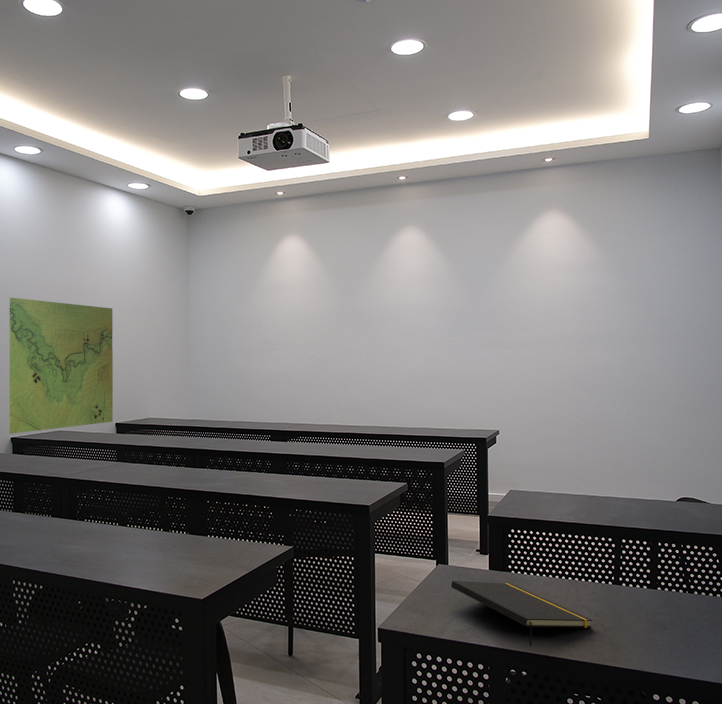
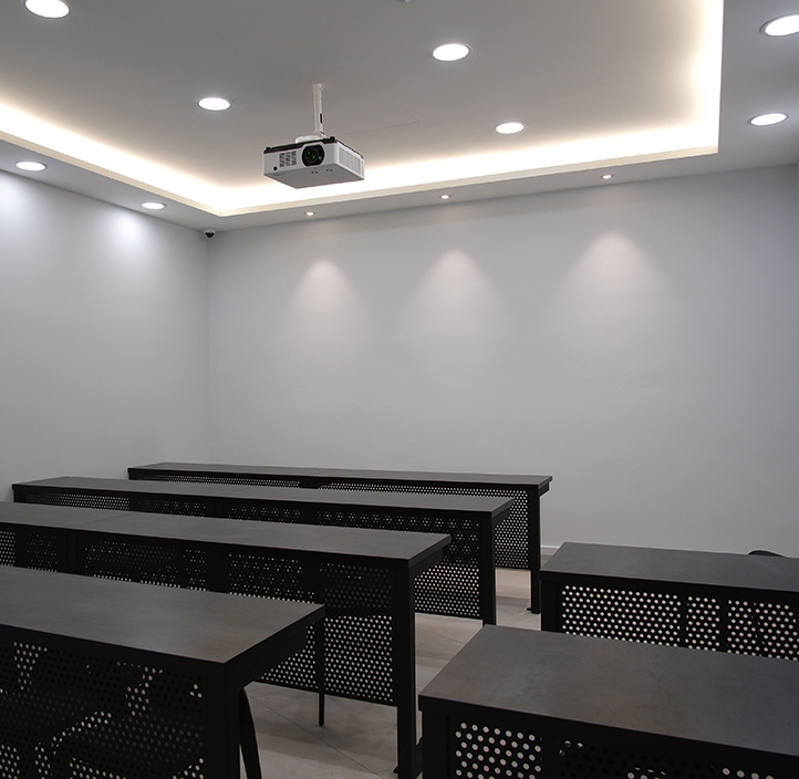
- map (66, 365)
- notepad (518, 602)
